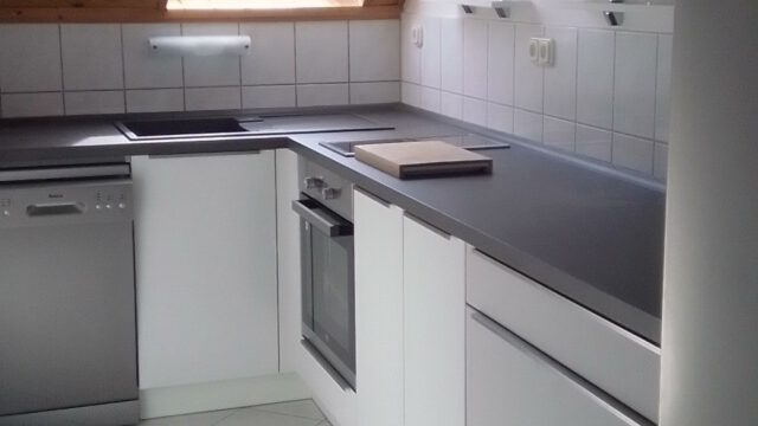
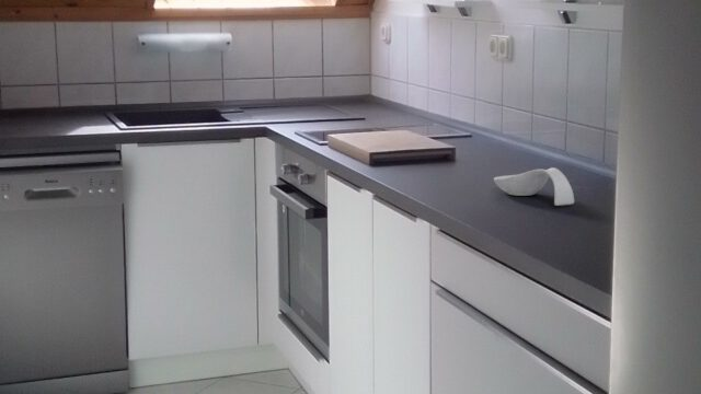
+ spoon rest (535, 181)
